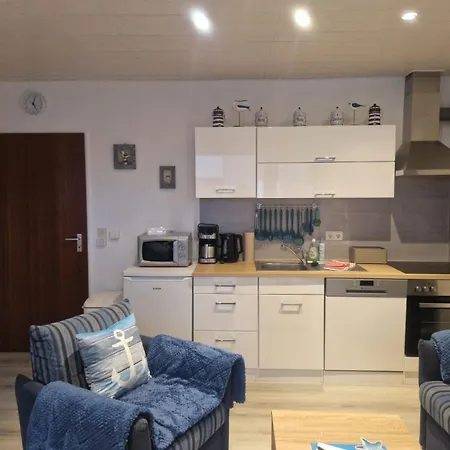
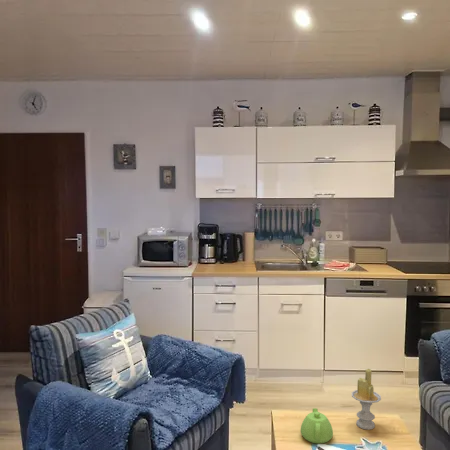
+ candle (366, 397)
+ teapot (316, 423)
